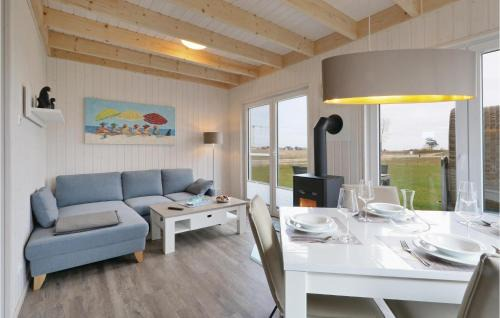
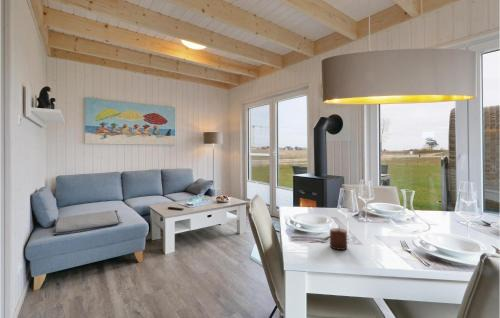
+ candle (338, 236)
